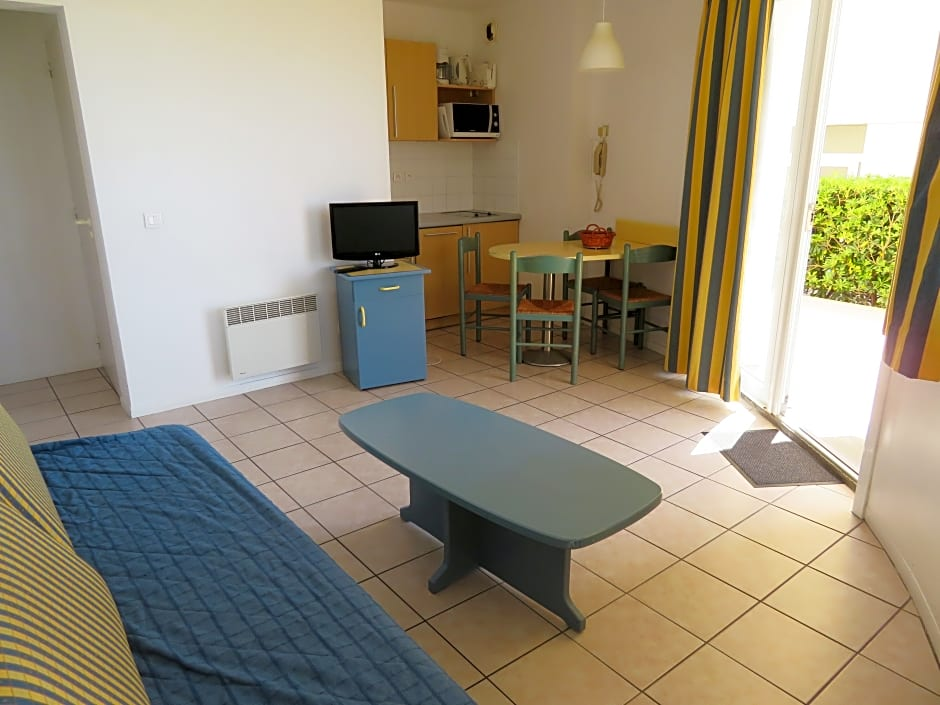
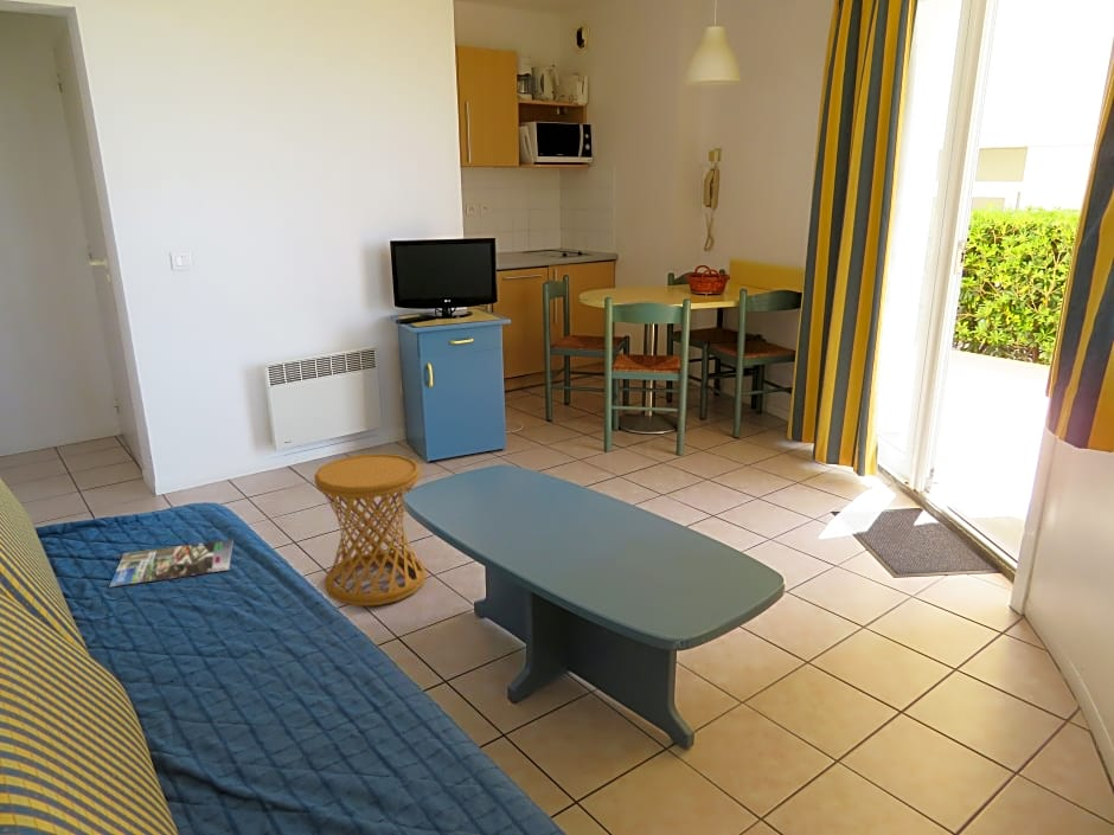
+ magazine (174, 561)
+ side table (371, 527)
